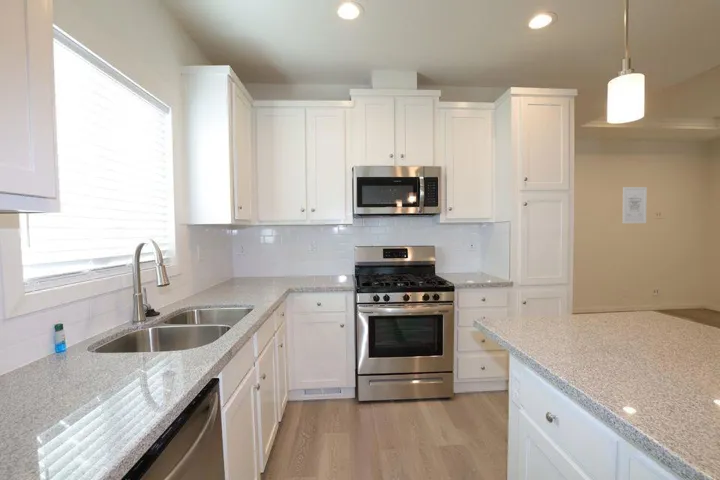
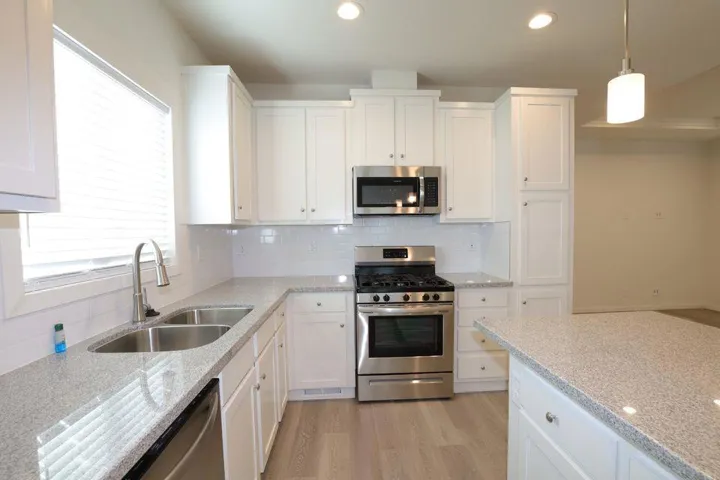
- wall art (634, 205)
